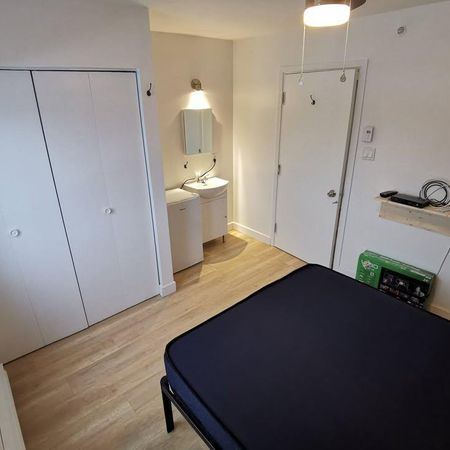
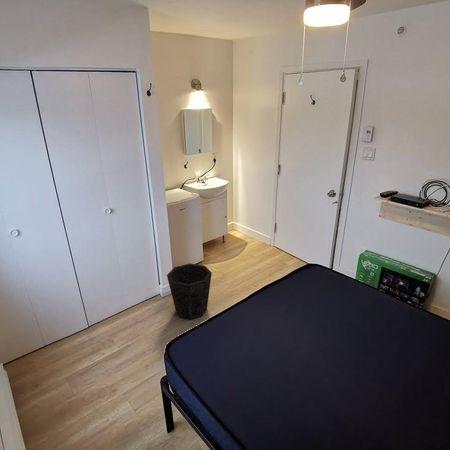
+ waste bin (190, 292)
